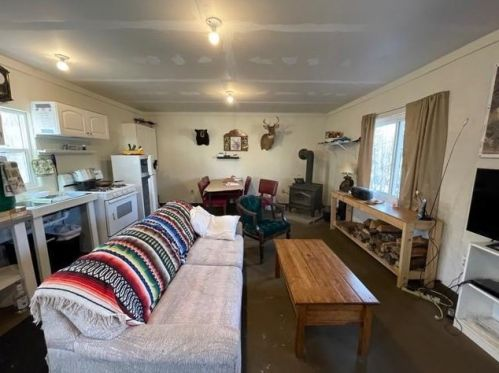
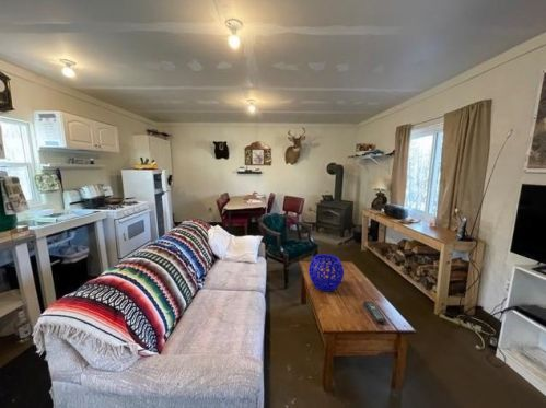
+ remote control (373, 311)
+ decorative bowl (325, 272)
